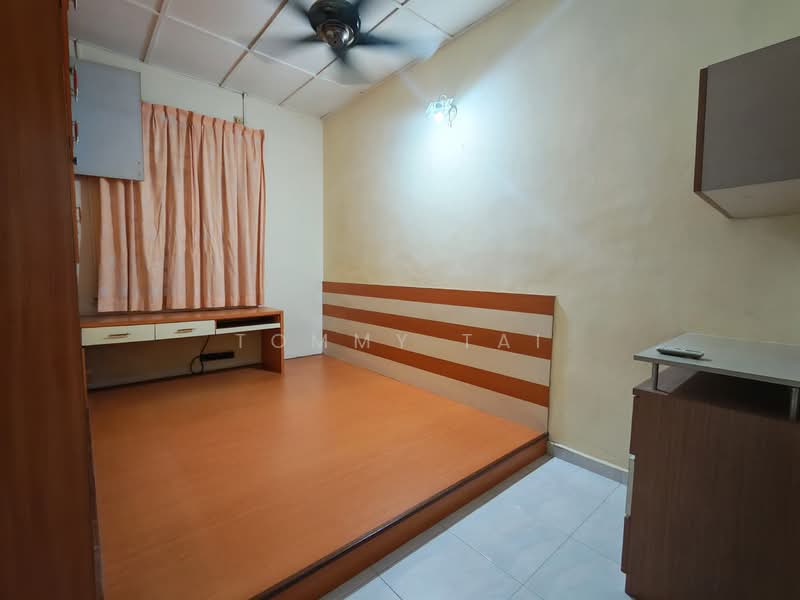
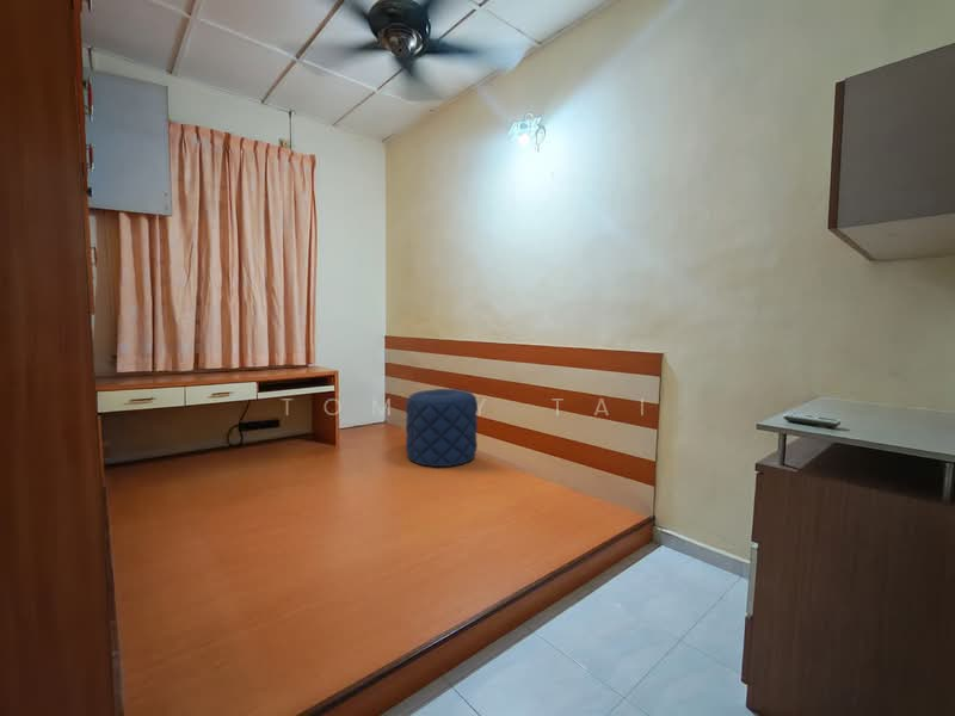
+ pouf (442, 424)
